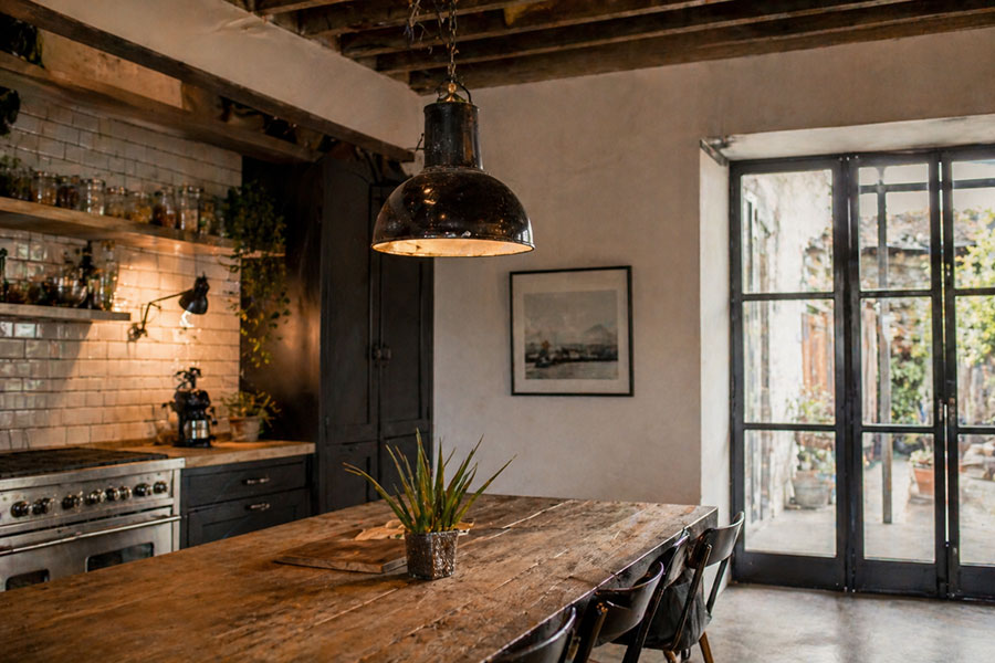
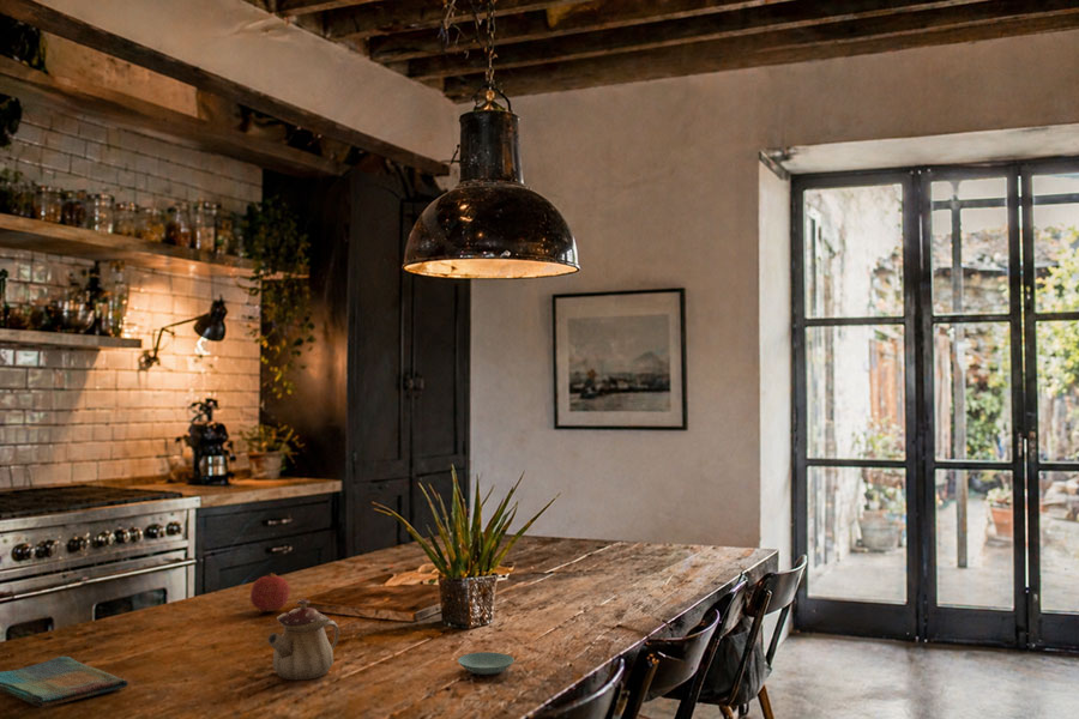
+ teapot (306, 634)
+ dish towel (55, 679)
+ fruit (270, 591)
+ saucer (486, 664)
